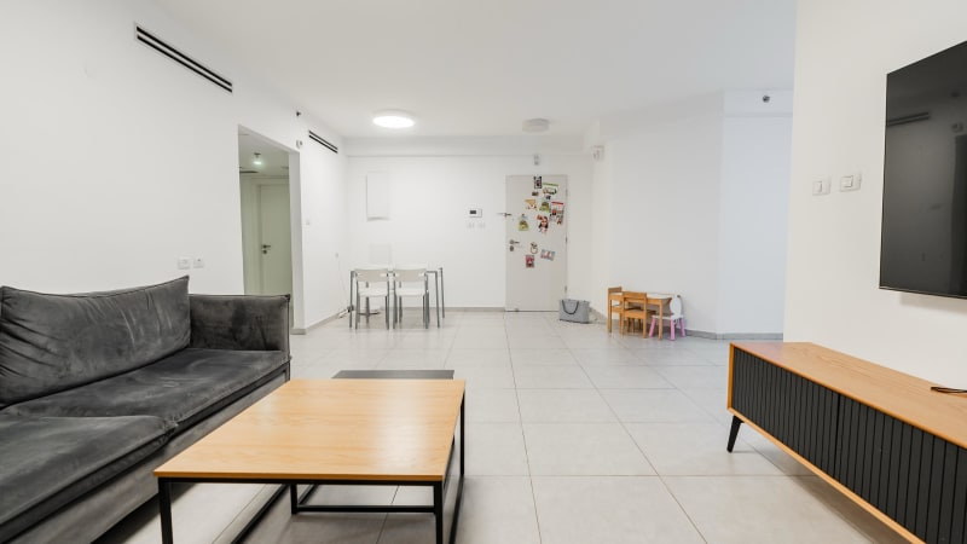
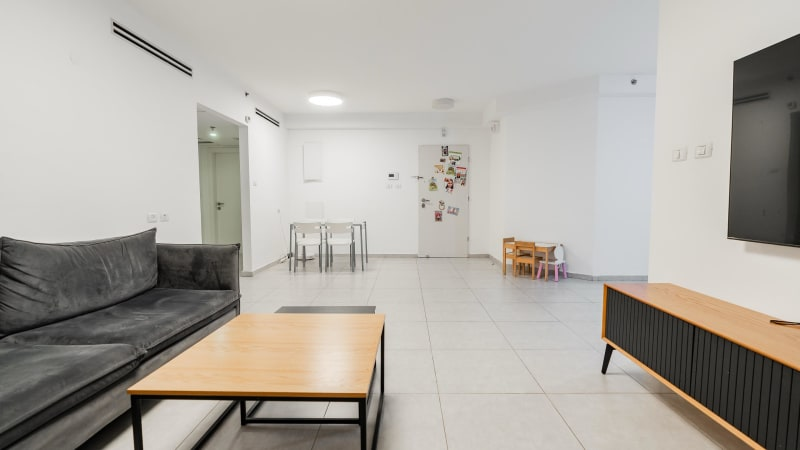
- storage bin (573, 309)
